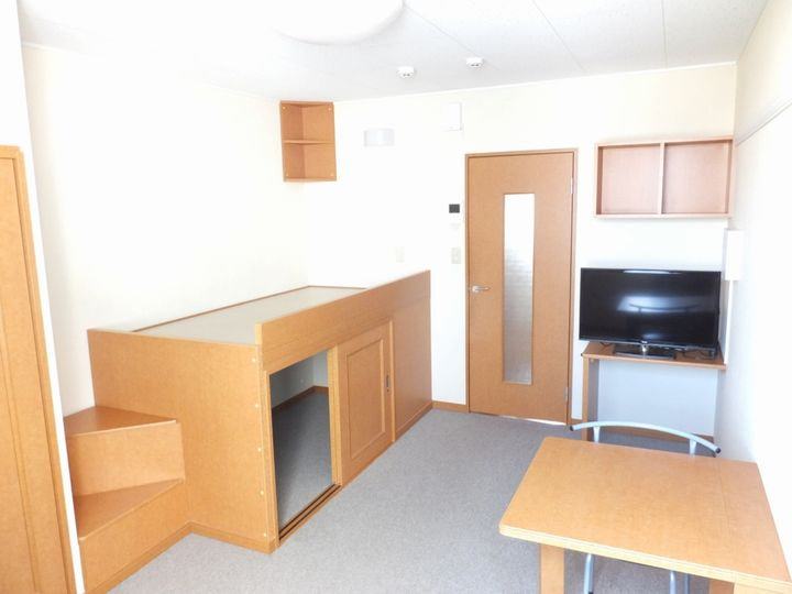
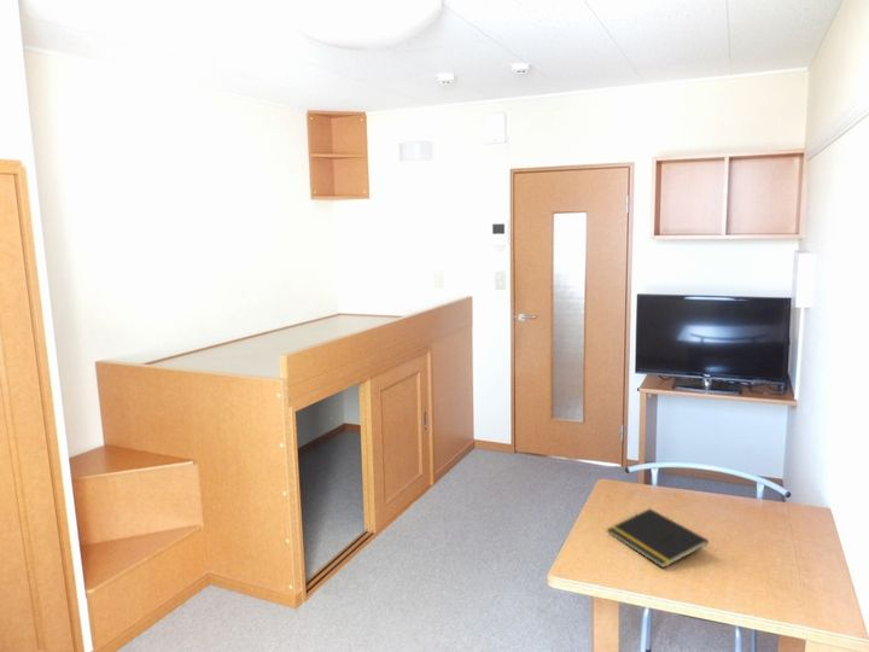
+ notepad (655, 536)
